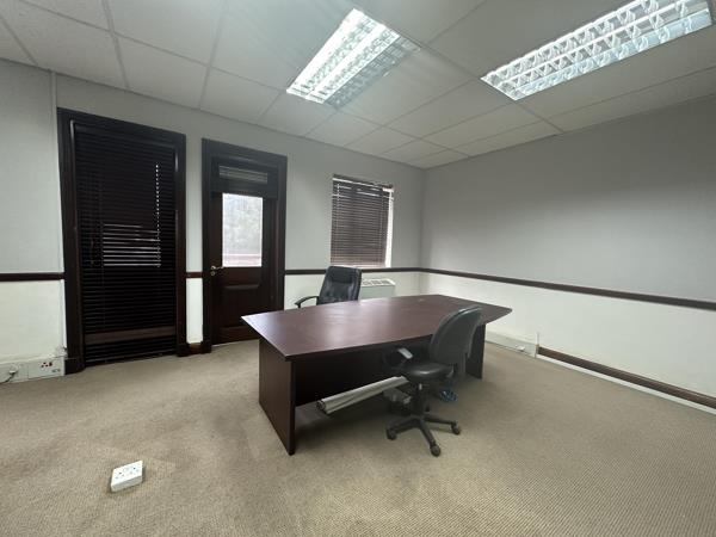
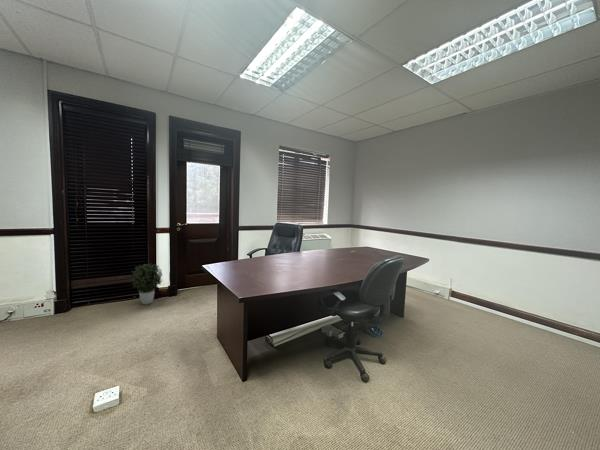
+ potted plant (147, 283)
